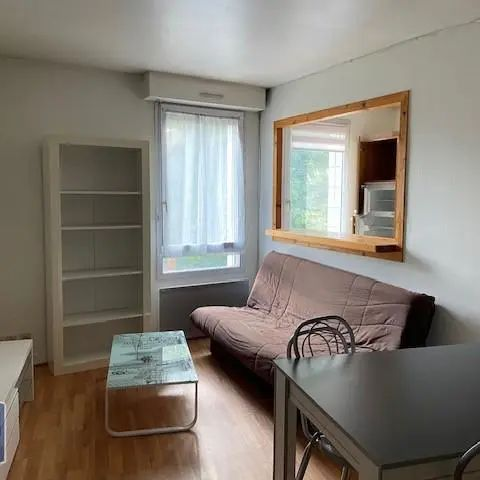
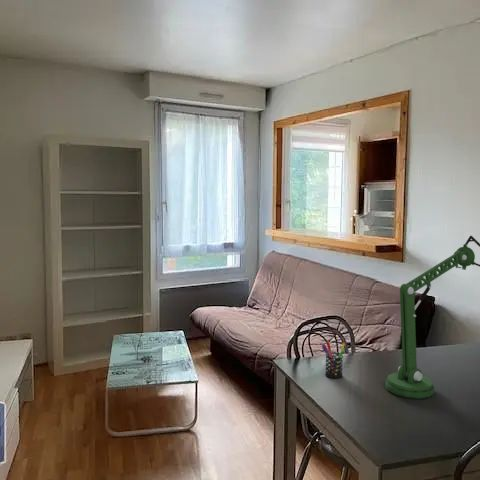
+ pen holder (335, 358)
+ desk lamp (423, 298)
